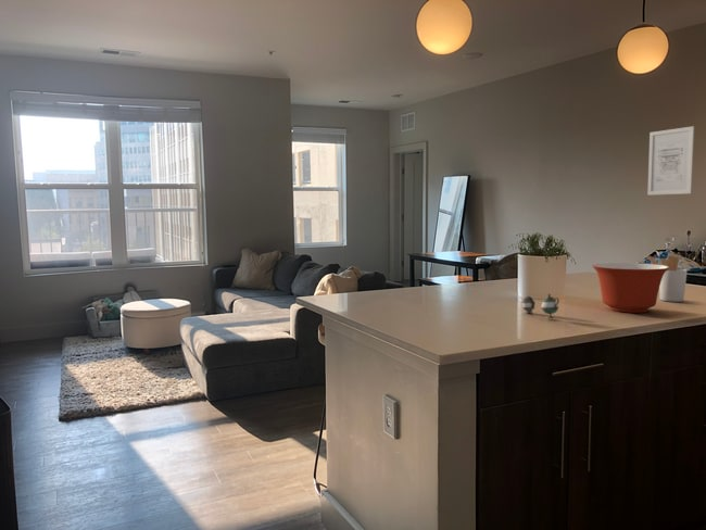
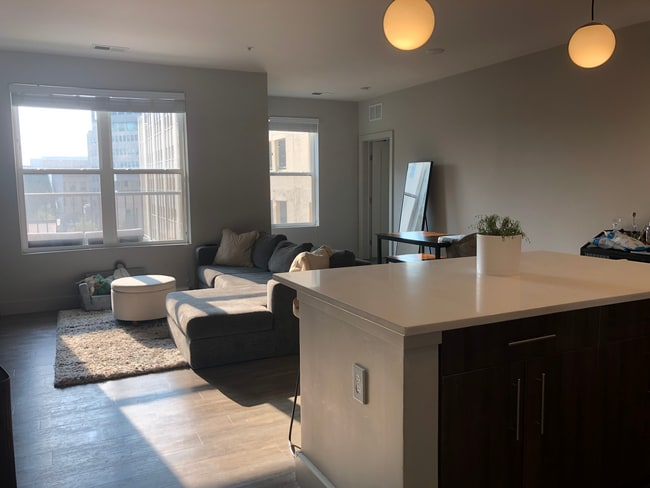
- wall art (669, 162)
- utensil holder (665, 277)
- mixing bowl (629, 287)
- teapot (542, 303)
